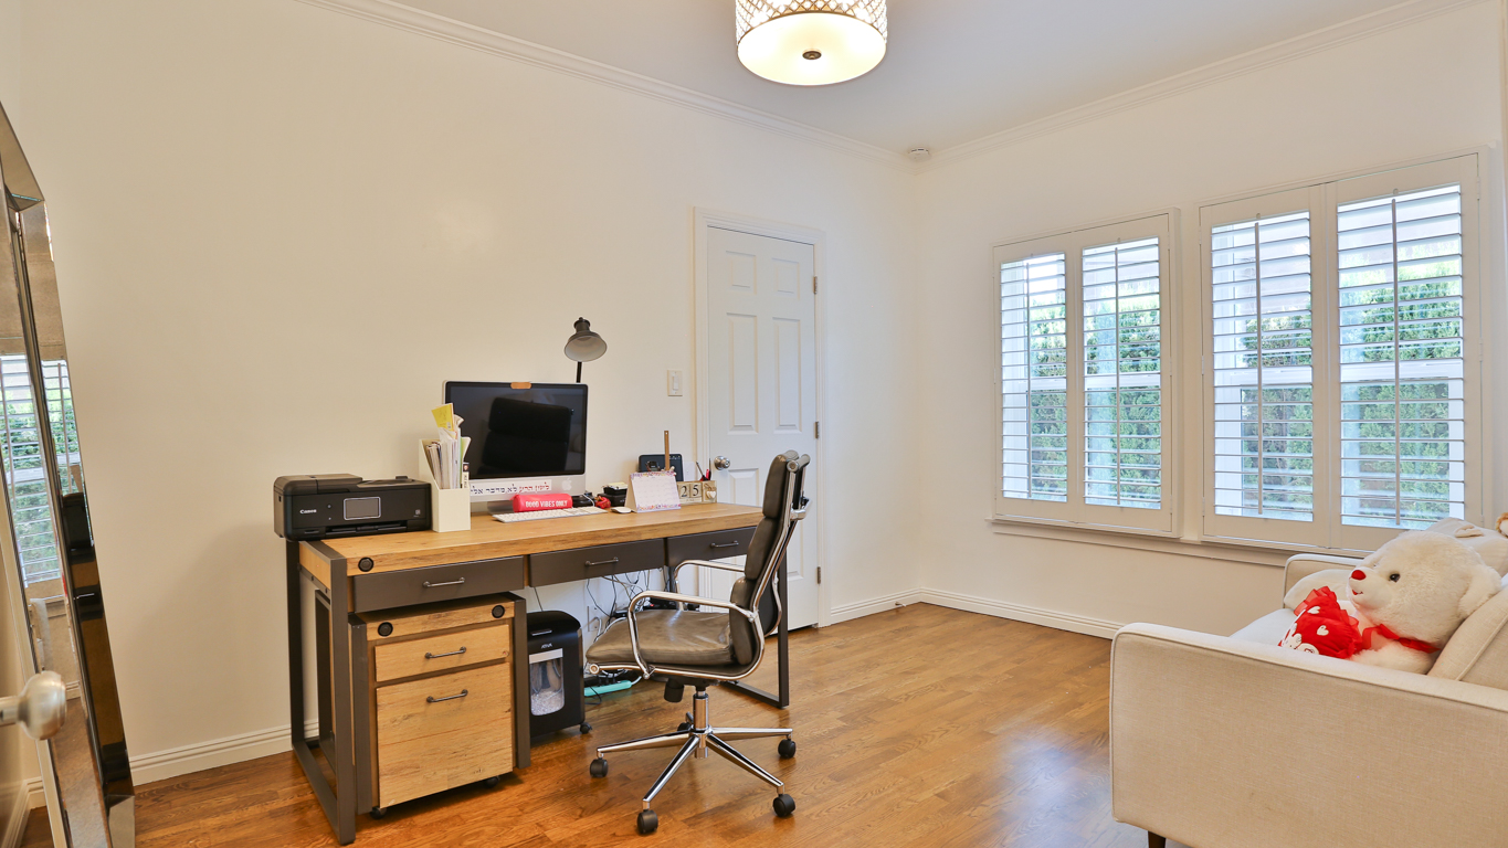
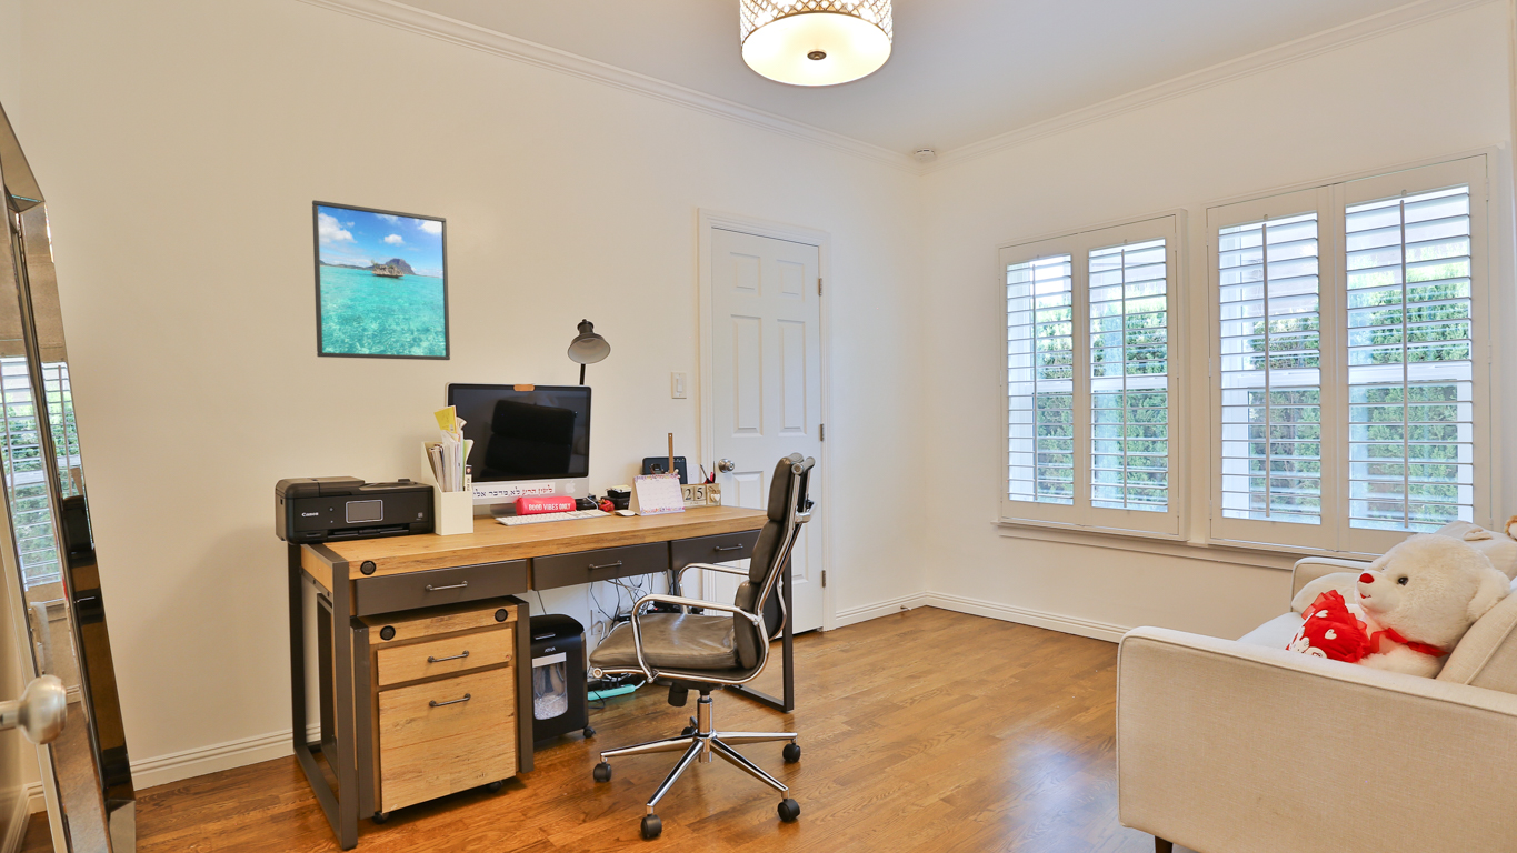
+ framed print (385, 284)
